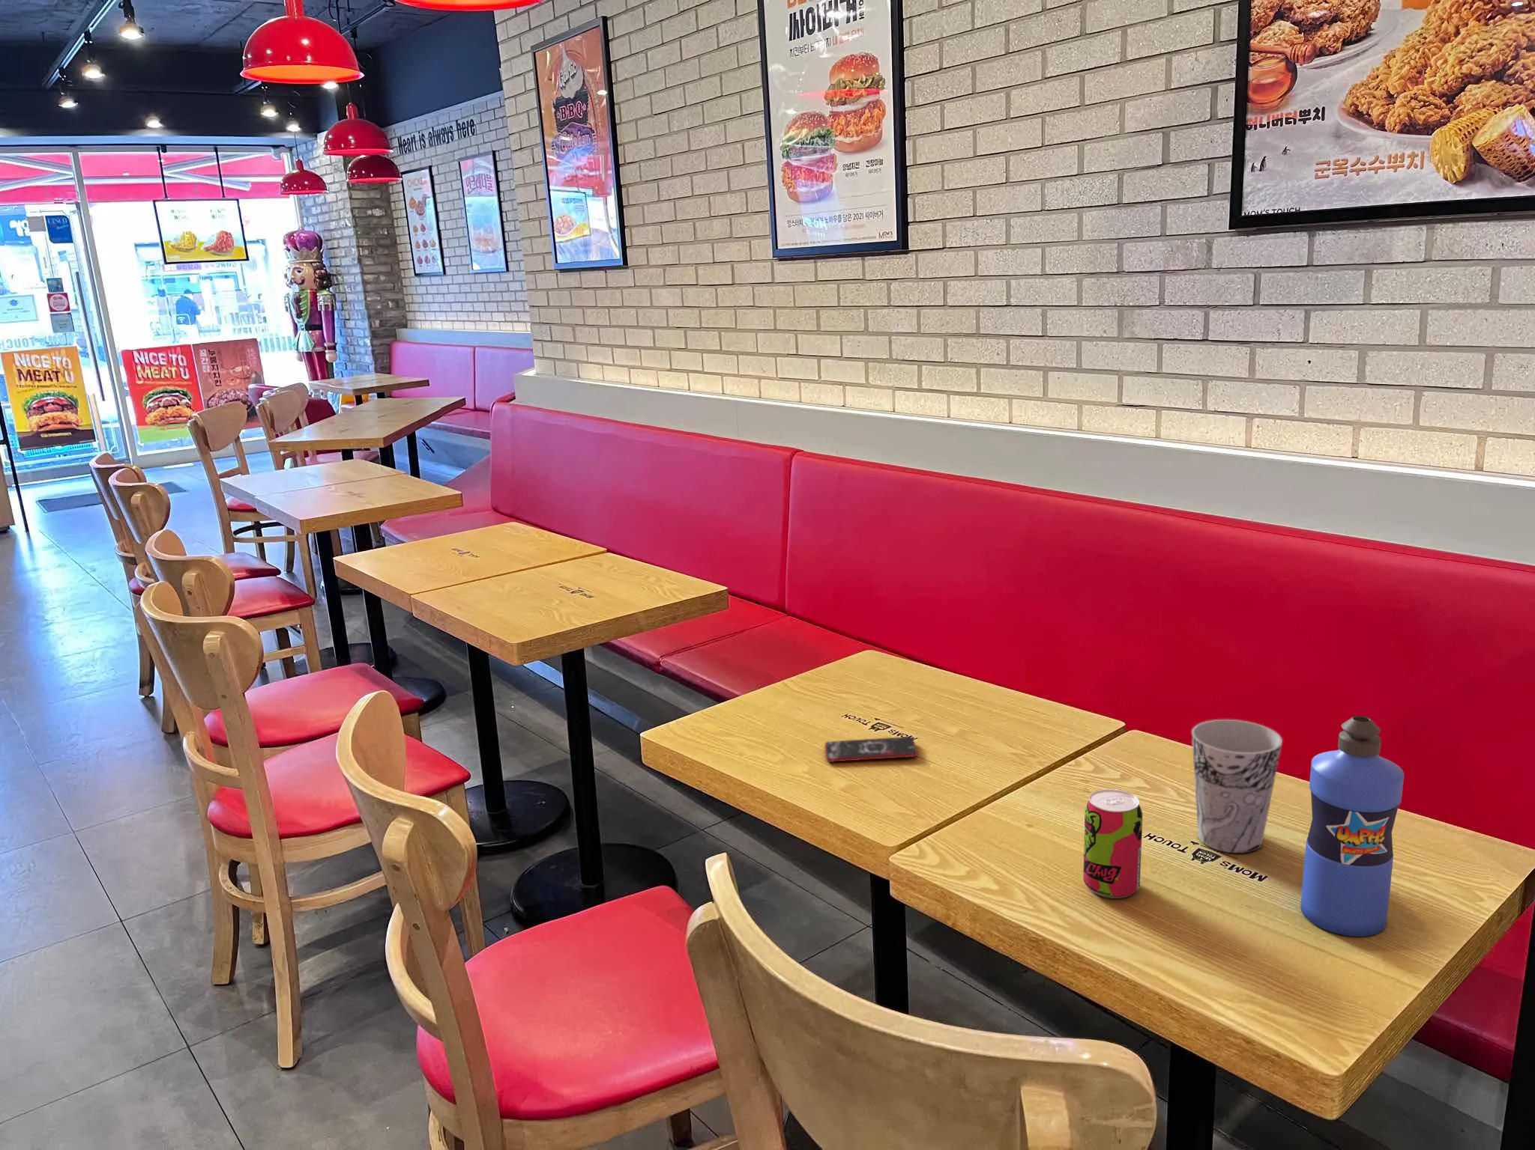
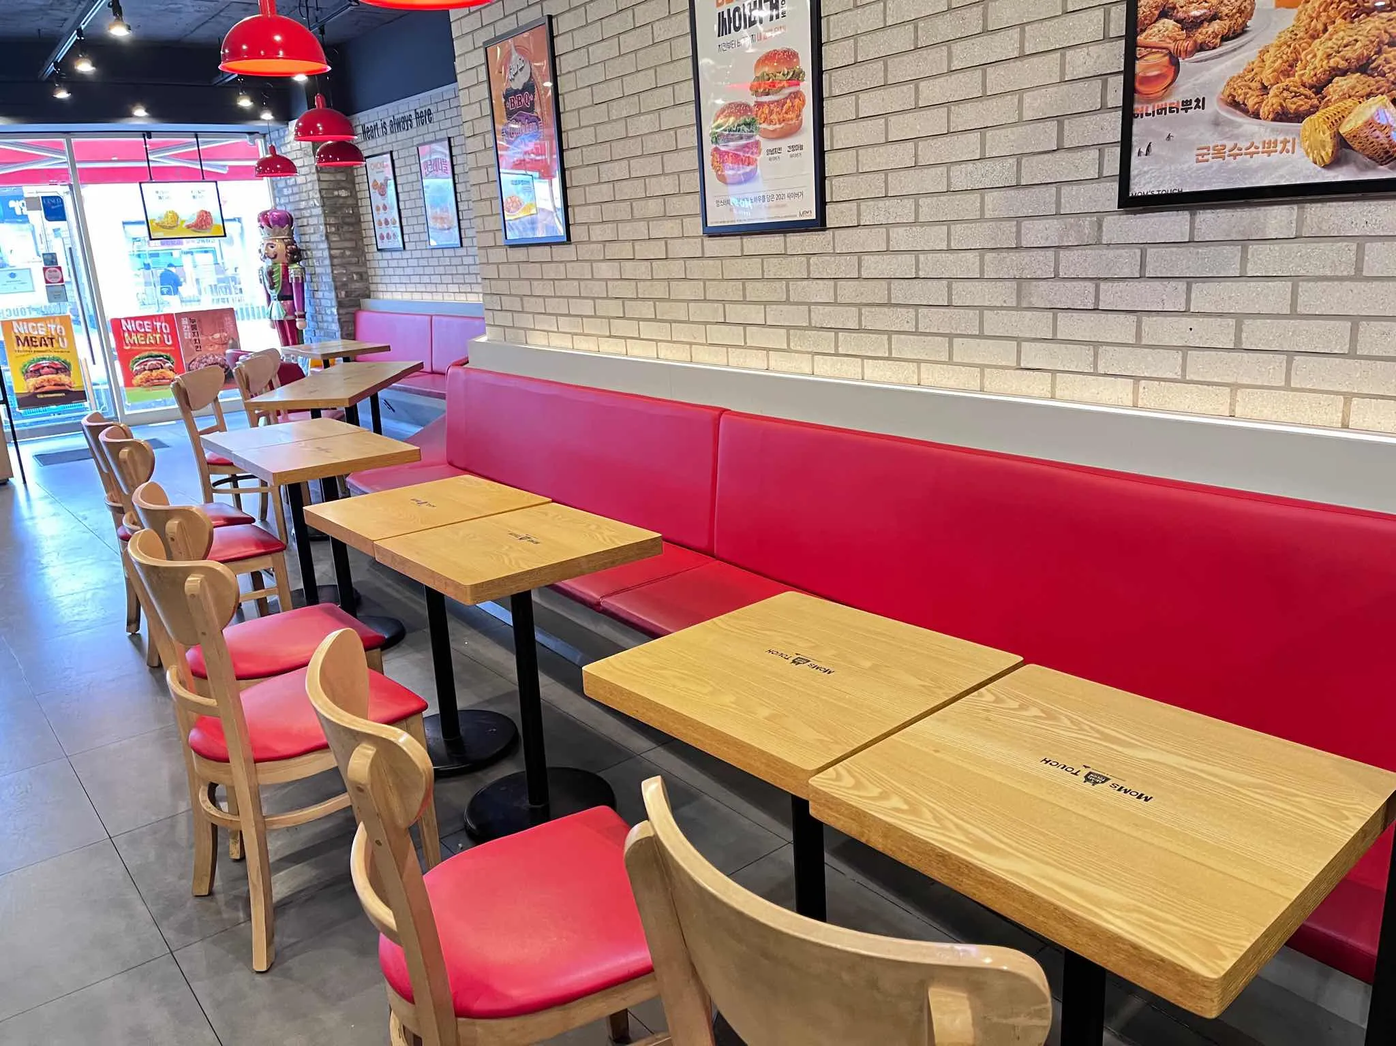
- smartphone (870, 749)
- beverage can (1112, 843)
- cup (1233, 788)
- water bottle (1351, 818)
